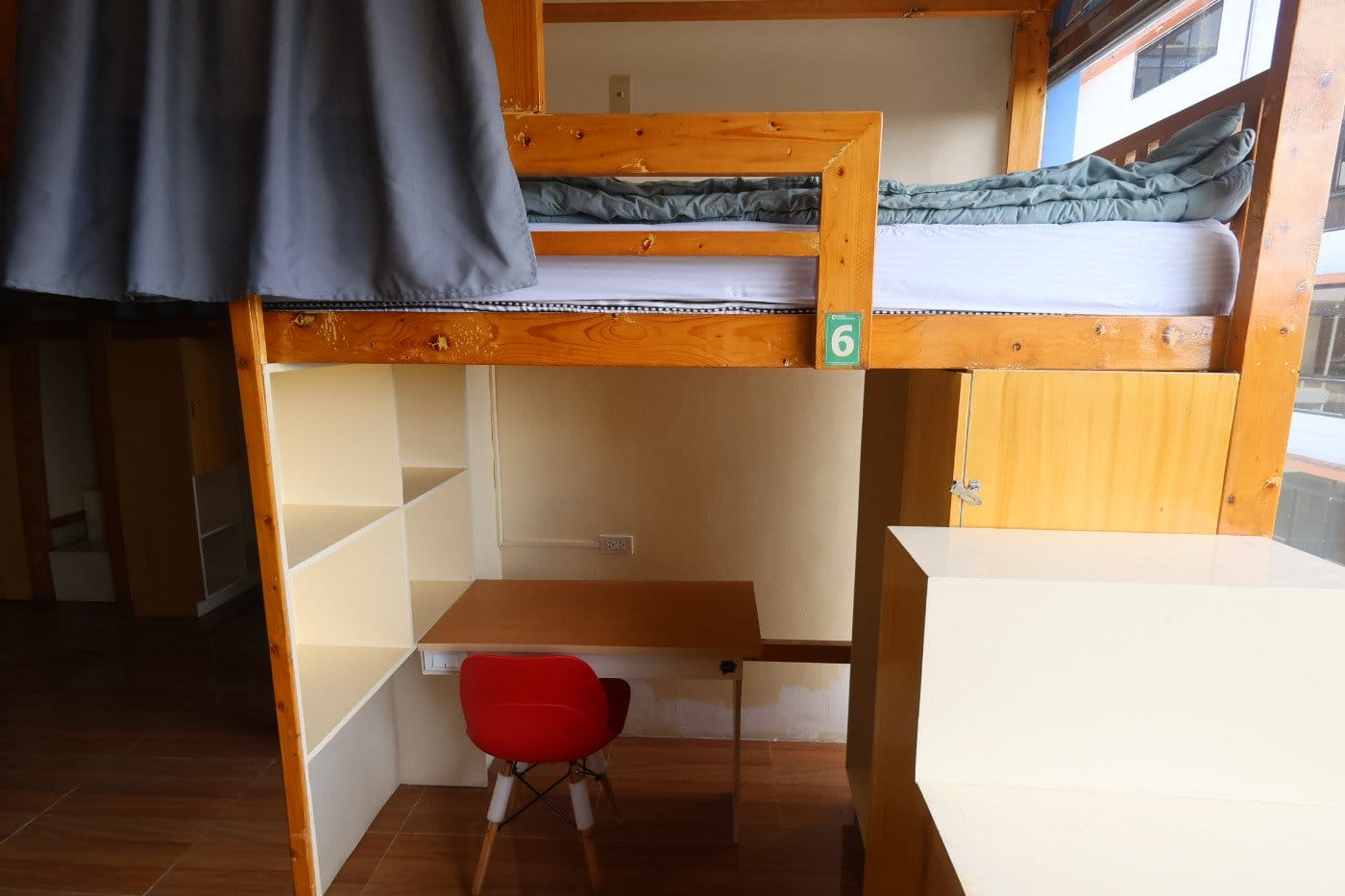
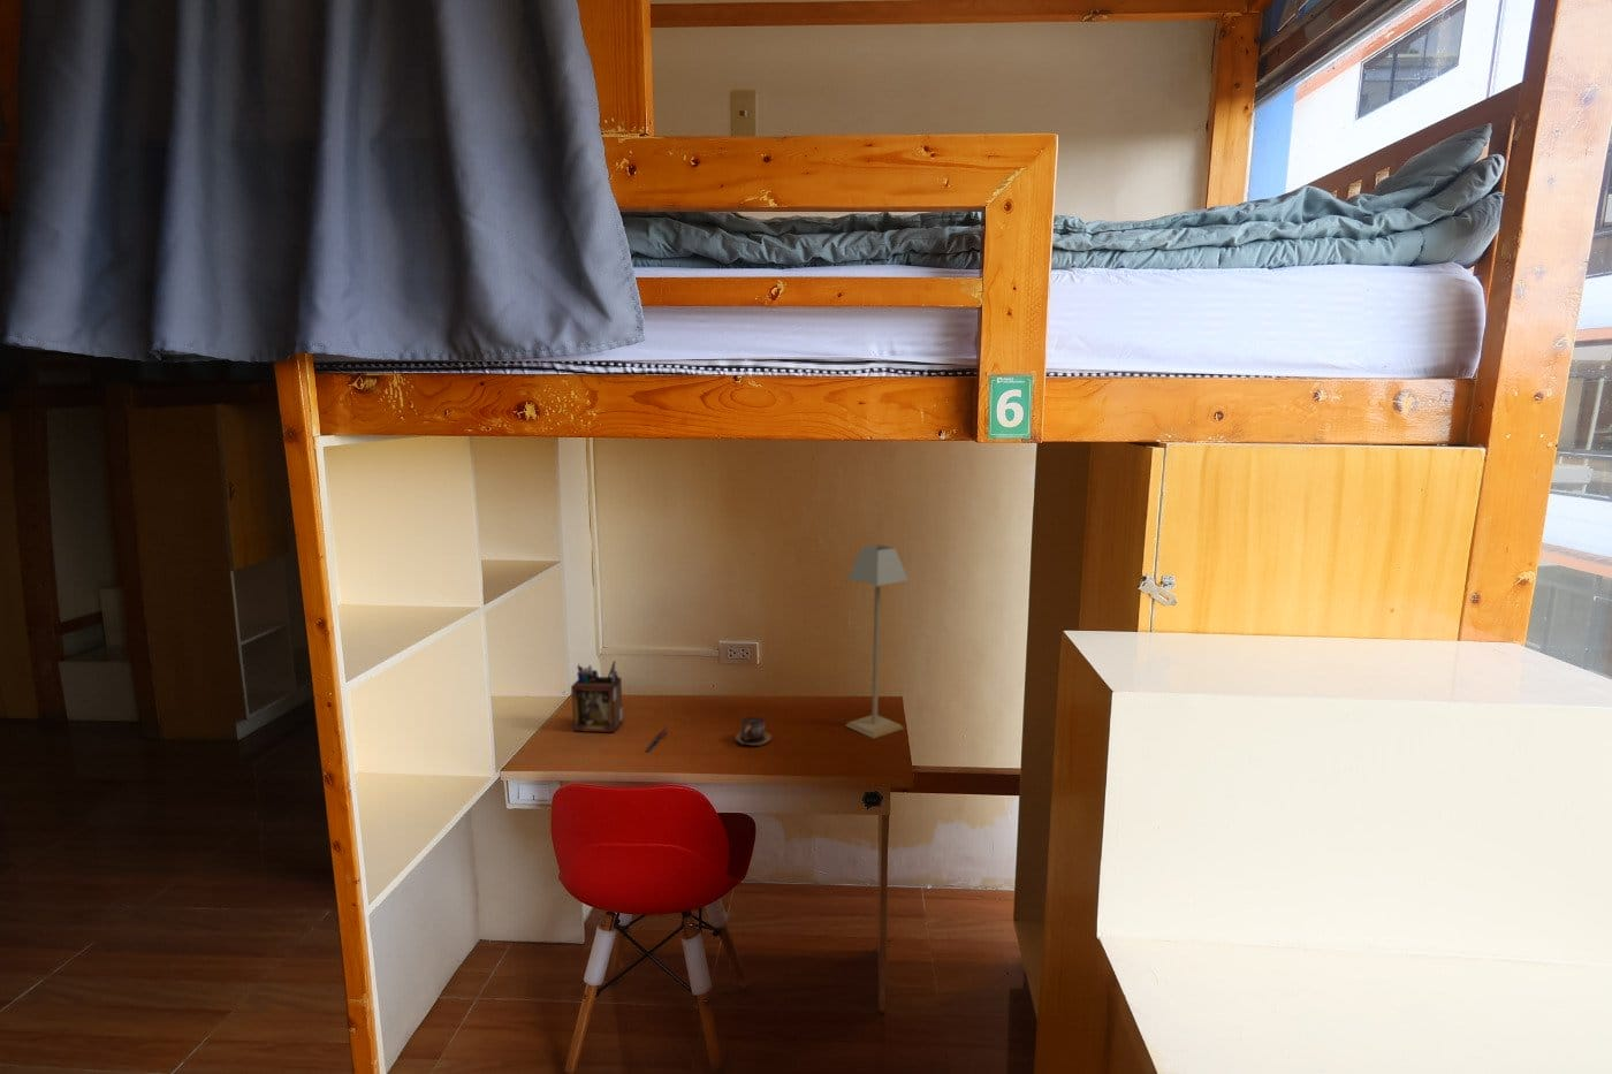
+ pen (657, 740)
+ desk organizer (597, 695)
+ table lamp (876, 638)
+ cup (751, 730)
